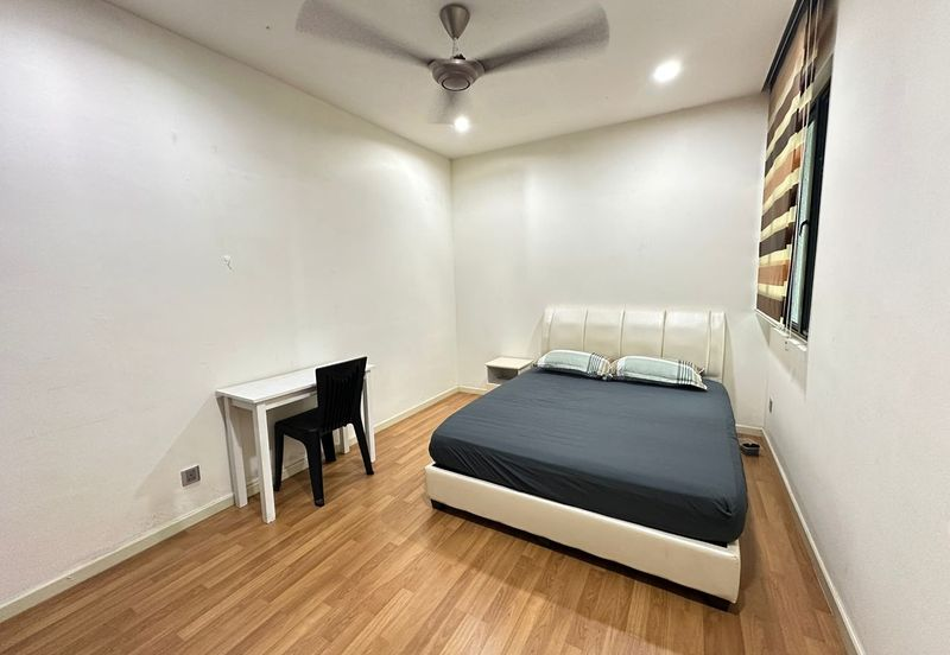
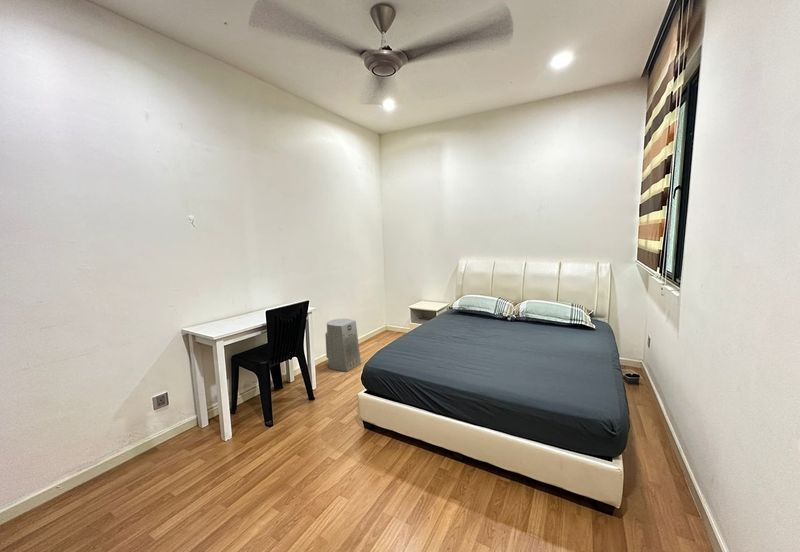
+ fan (340, 343)
